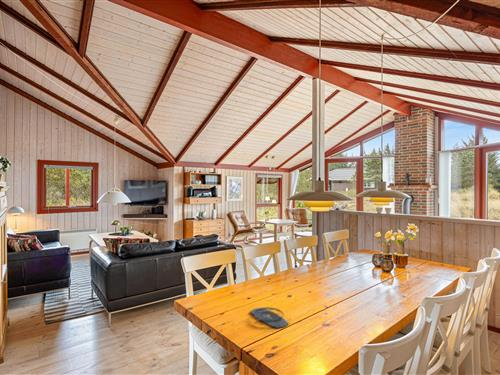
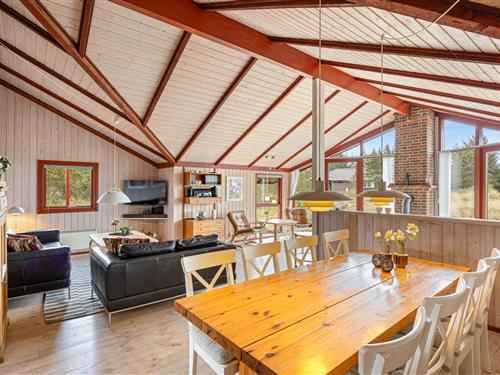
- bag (268, 308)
